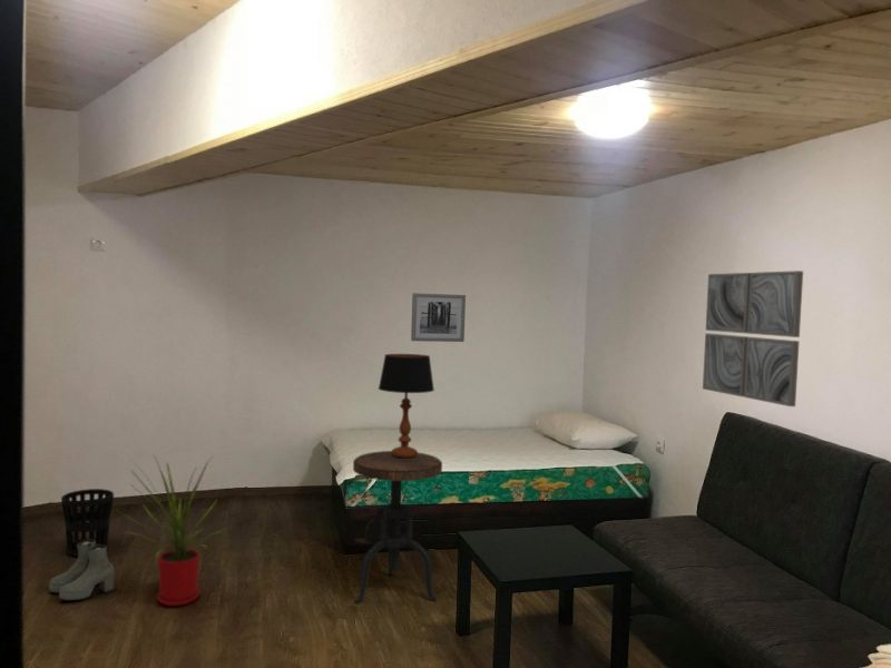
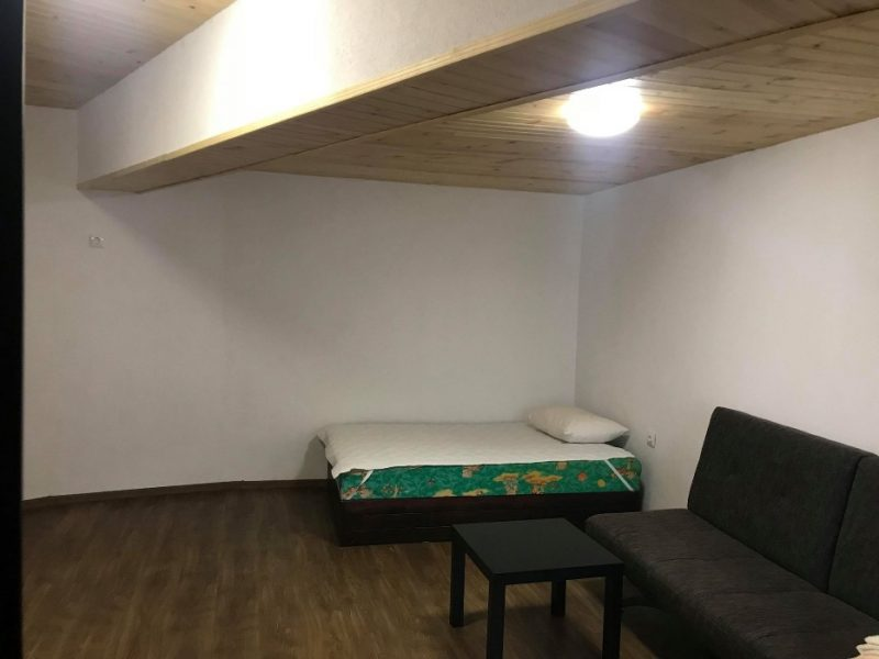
- wall art (747, 336)
- wall art (438, 317)
- side table (396, 525)
- boots (81, 568)
- table lamp (405, 405)
- house plant (180, 528)
- wastebasket (87, 522)
